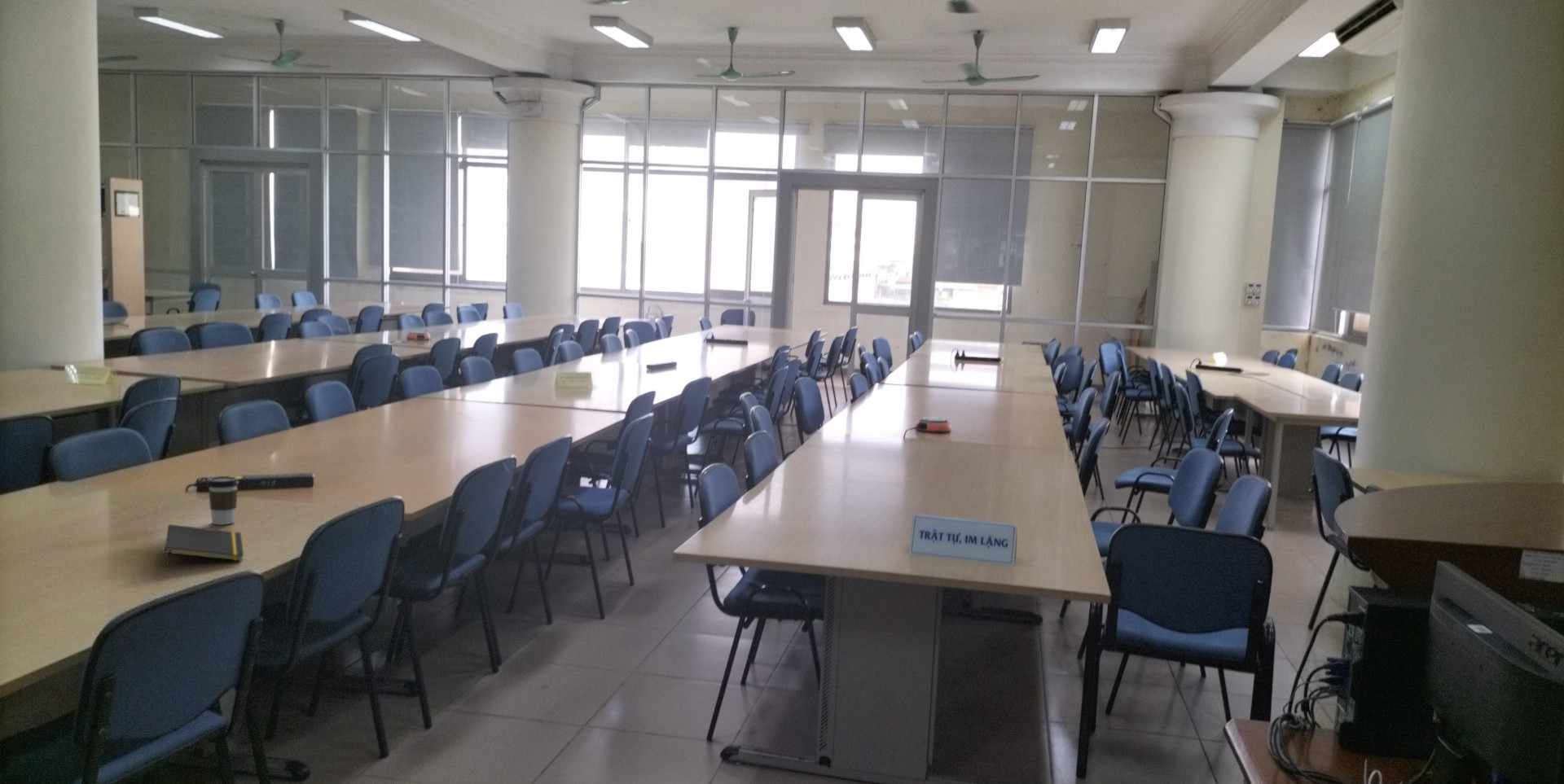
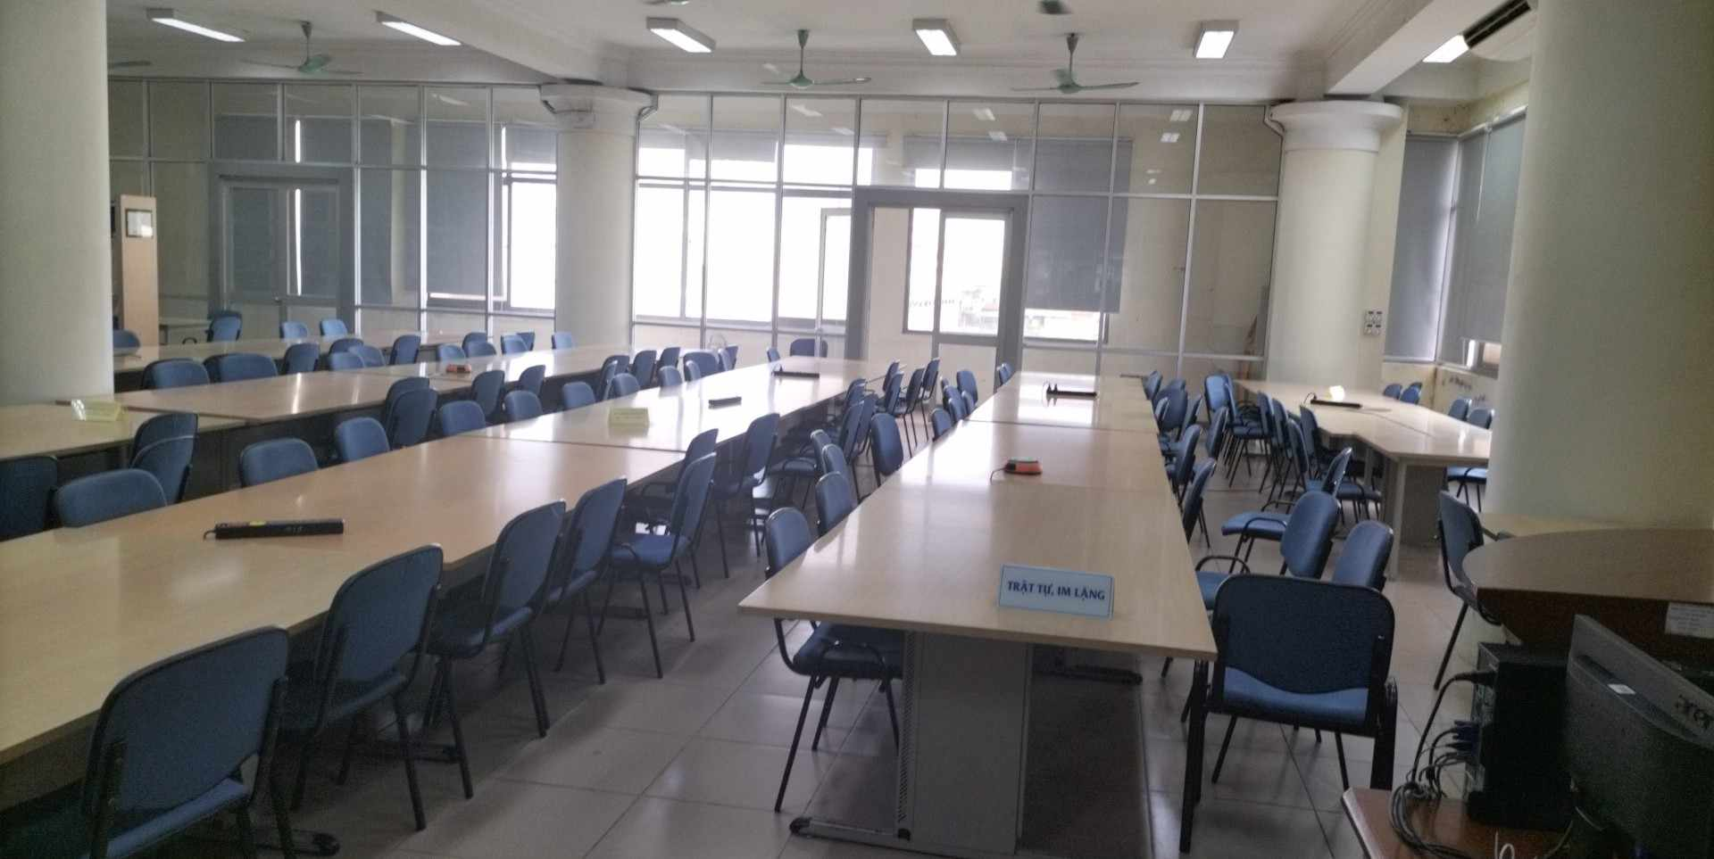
- coffee cup (223, 500)
- notepad (204, 542)
